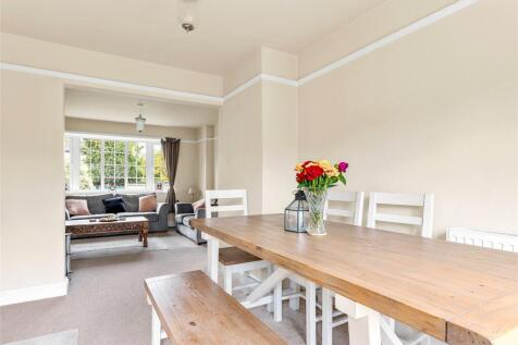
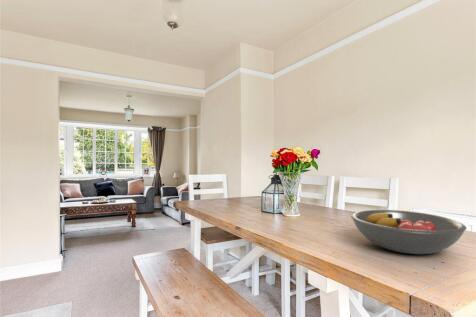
+ fruit bowl (403, 229)
